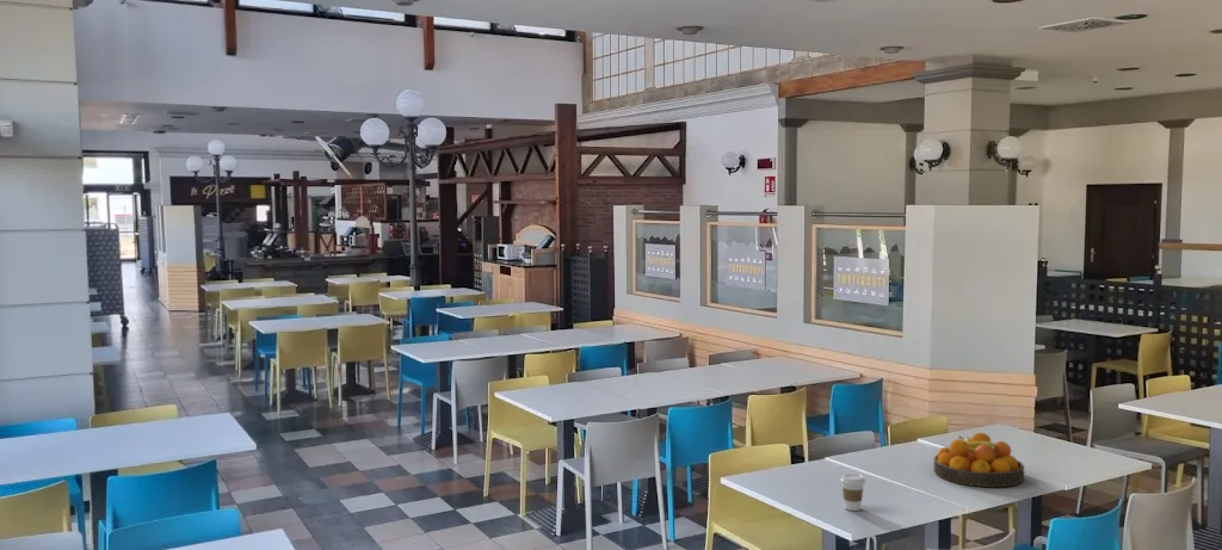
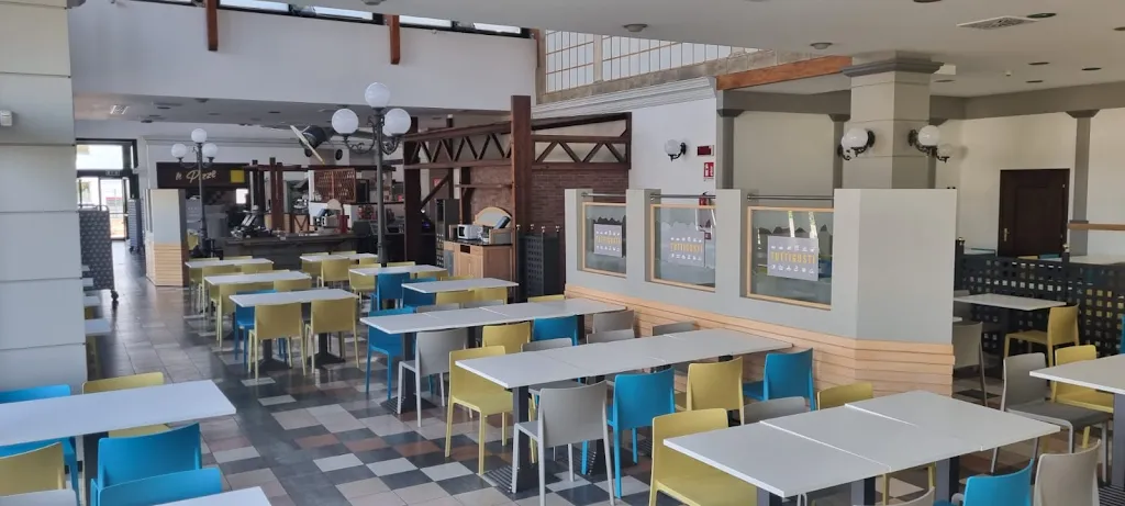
- coffee cup (852, 492)
- fruit bowl (977, 456)
